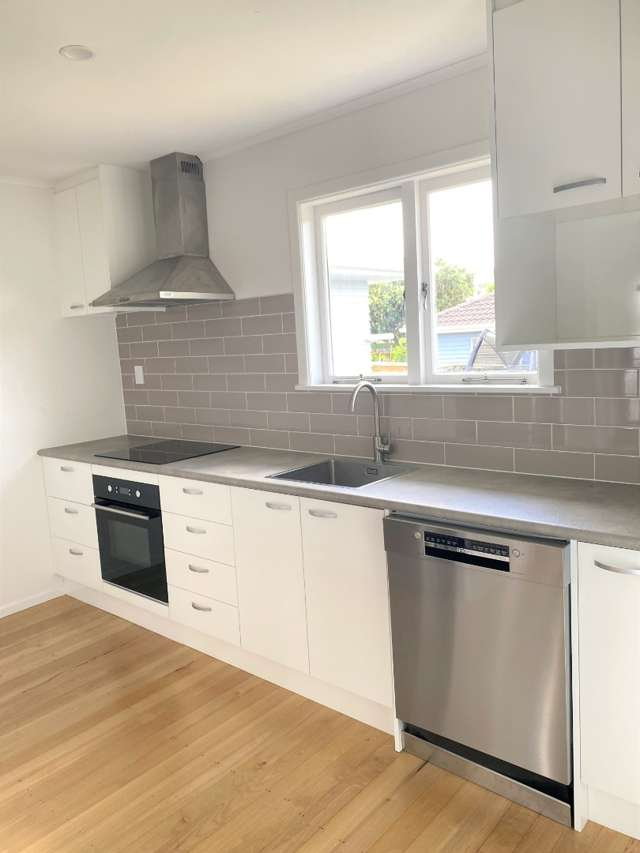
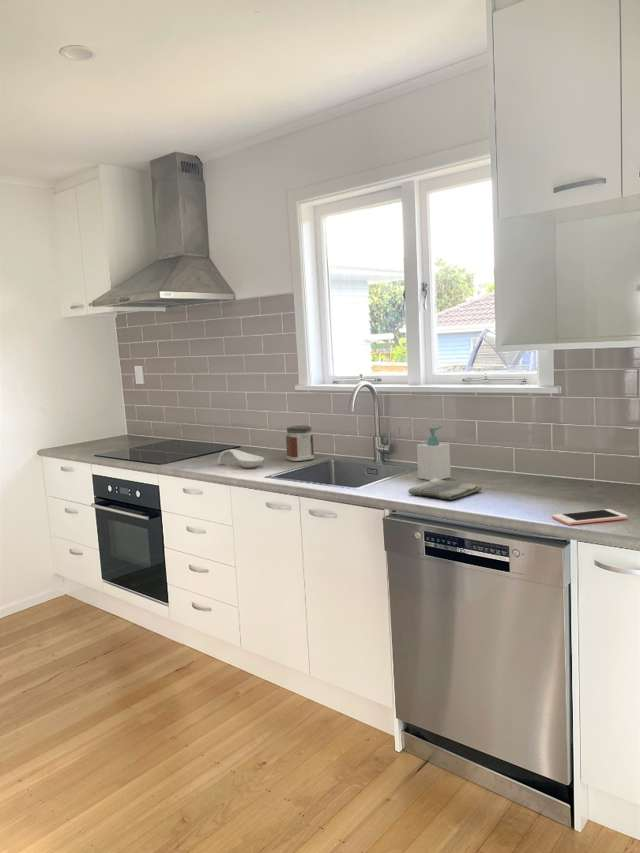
+ jar (299, 442)
+ soap bottle (433, 452)
+ spoon rest (239, 458)
+ dish towel (445, 488)
+ cell phone (589, 516)
